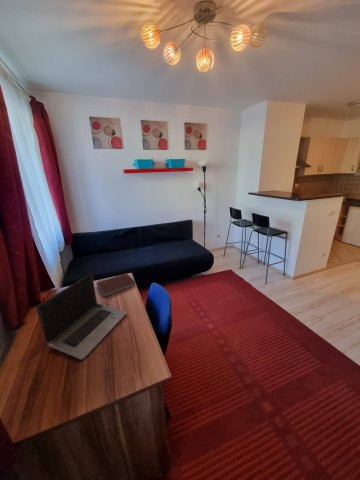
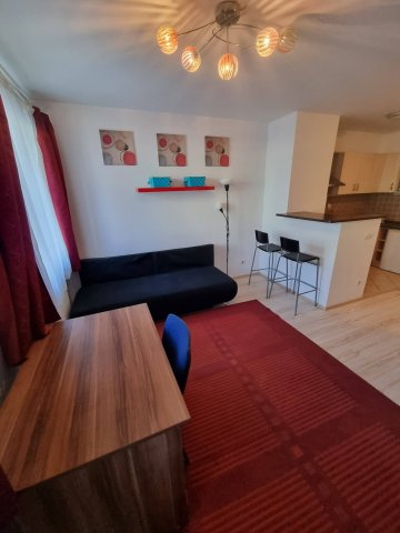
- notebook (116, 284)
- laptop computer (87, 311)
